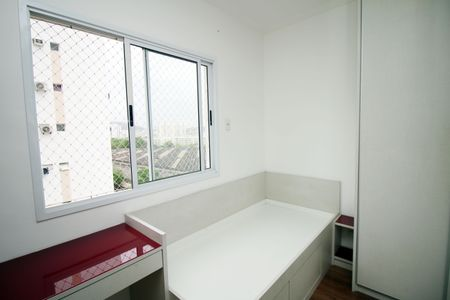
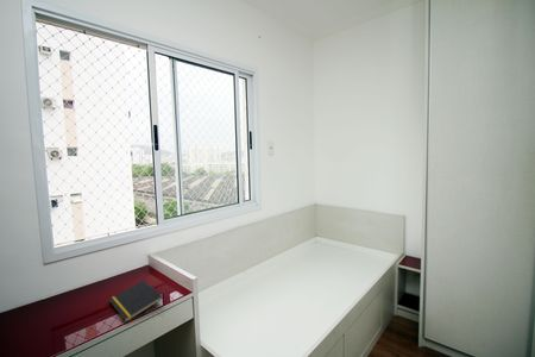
+ notepad (136, 299)
